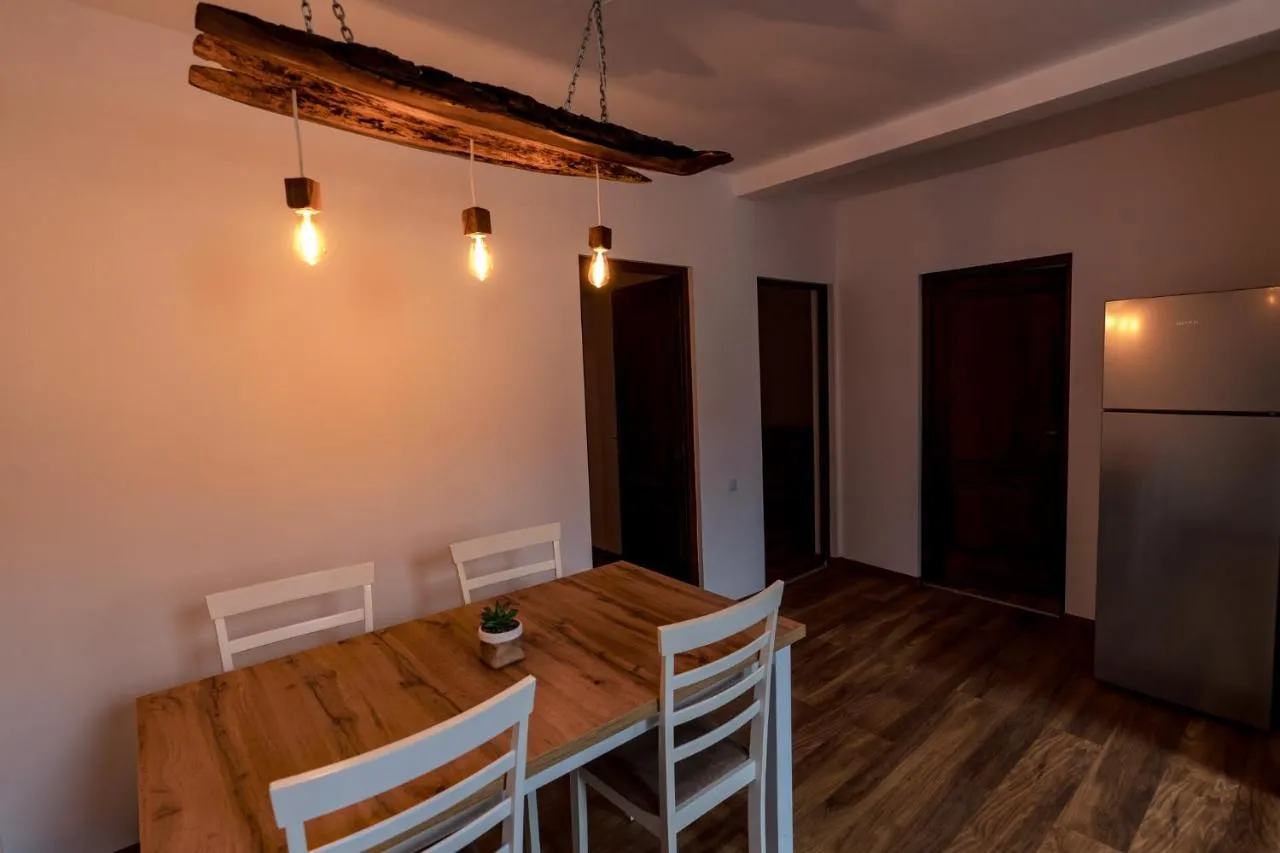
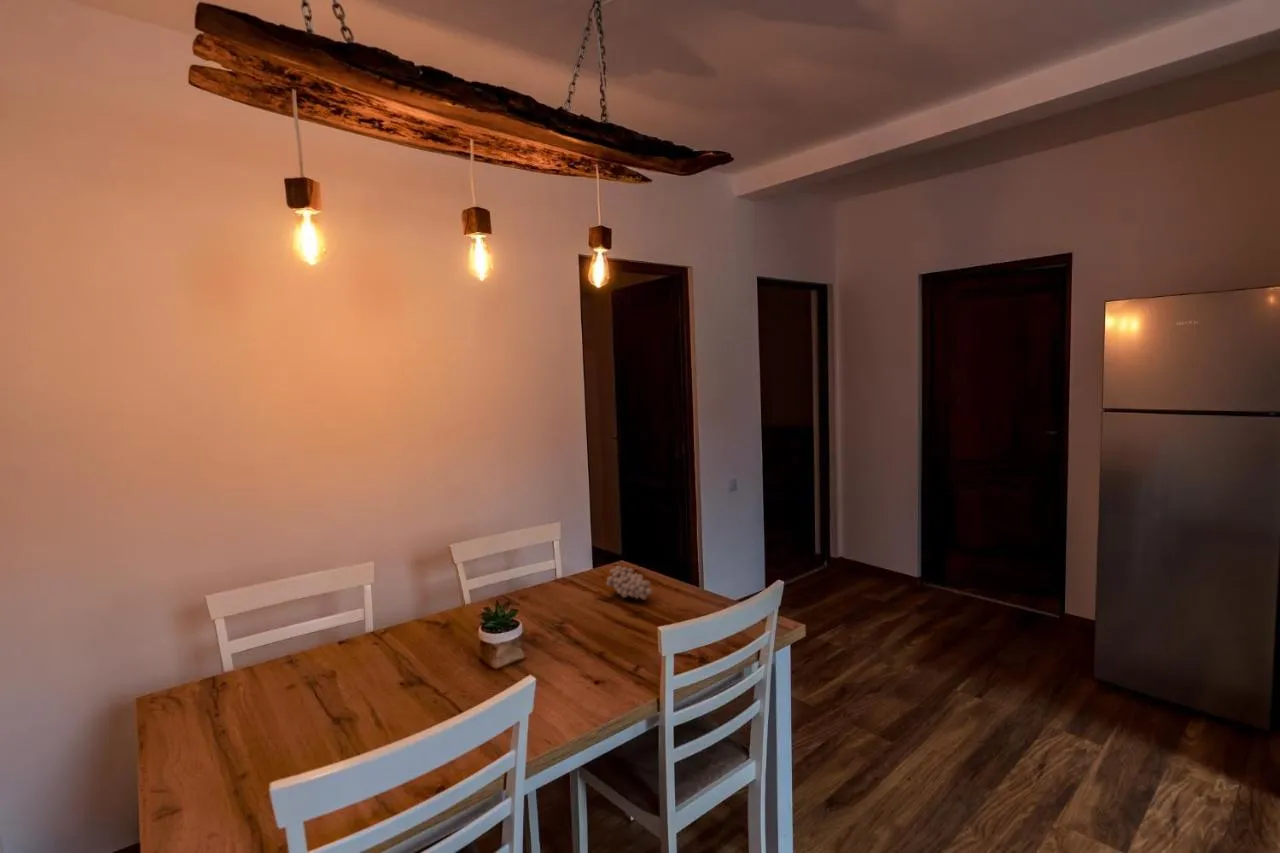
+ fruit (629, 583)
